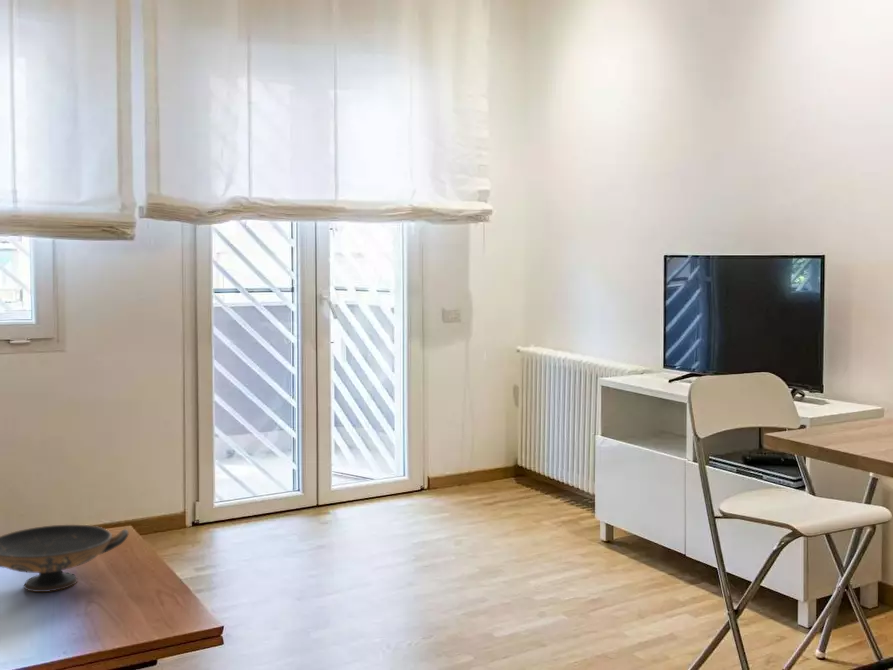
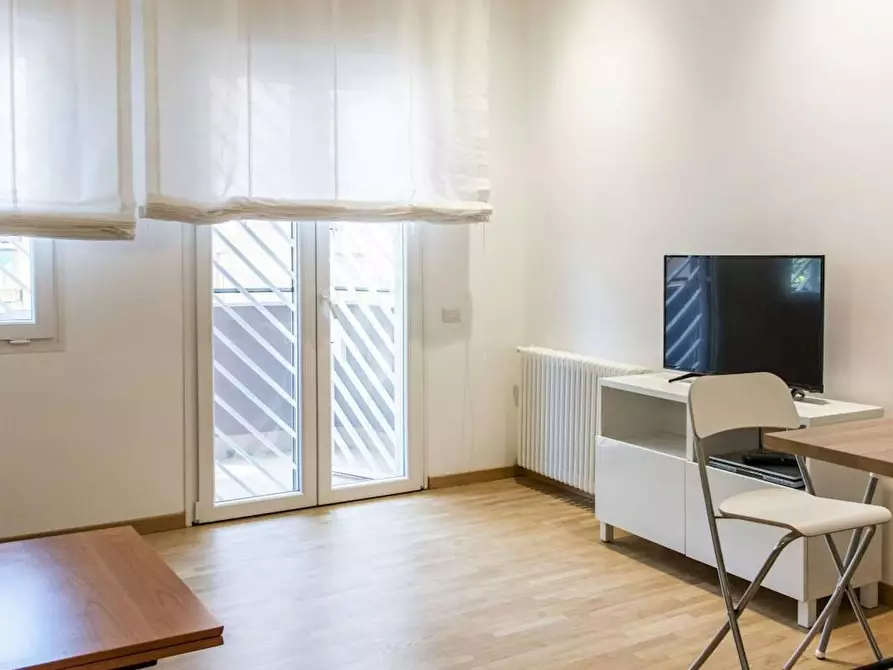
- decorative bowl (50, 561)
